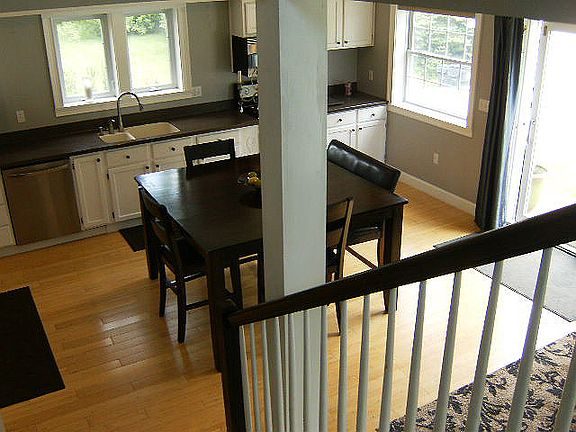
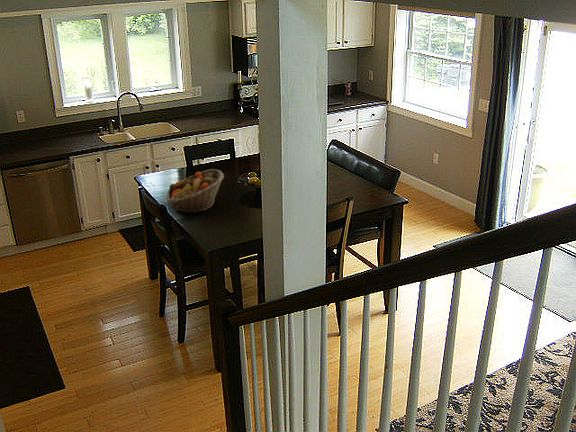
+ fruit basket (195, 190)
